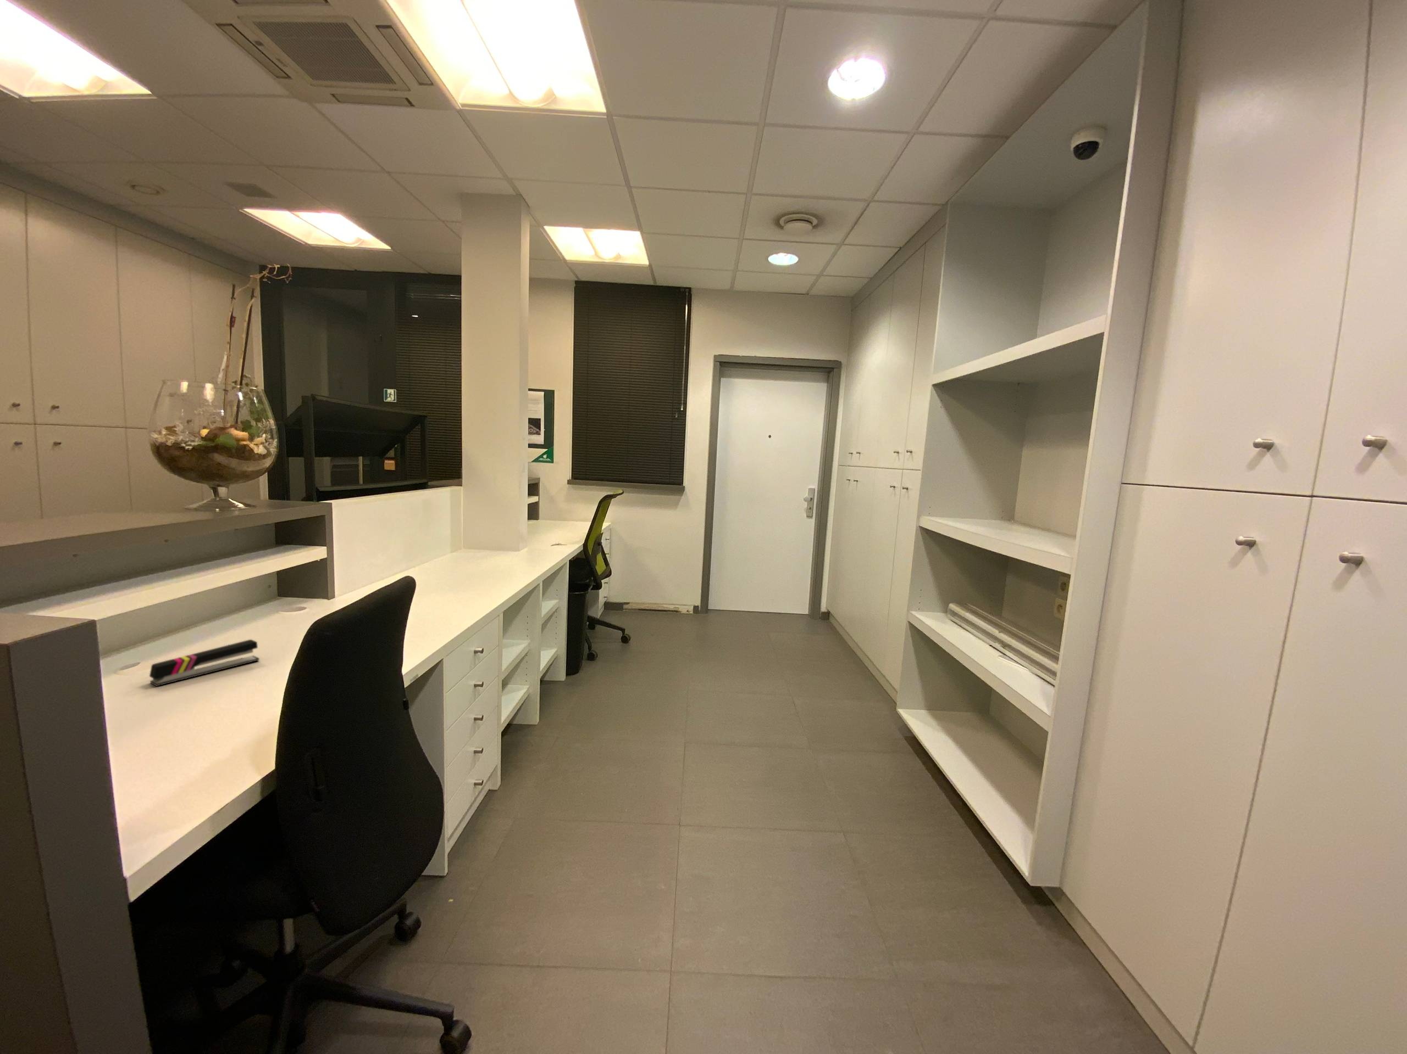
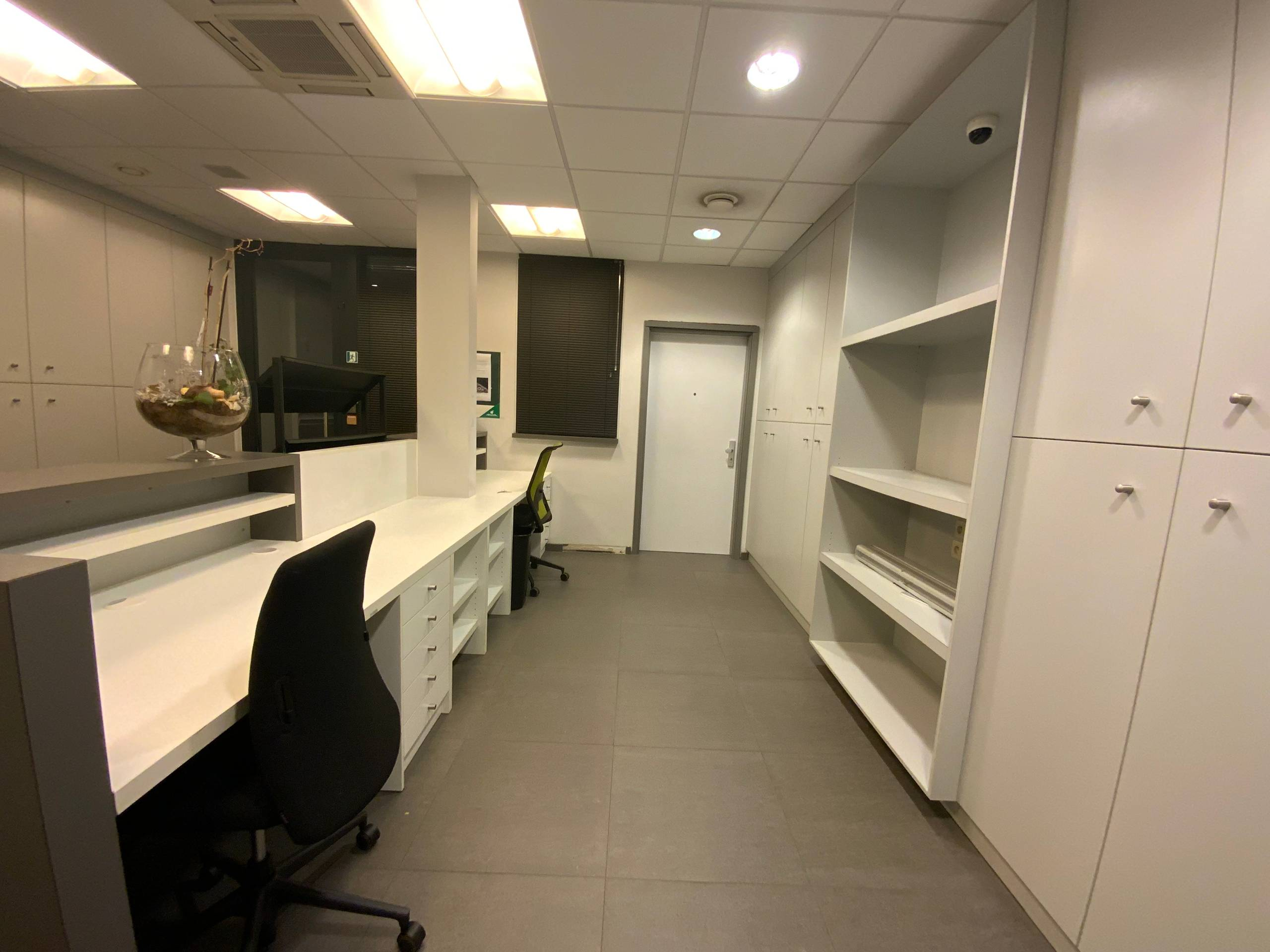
- stapler (207, 660)
